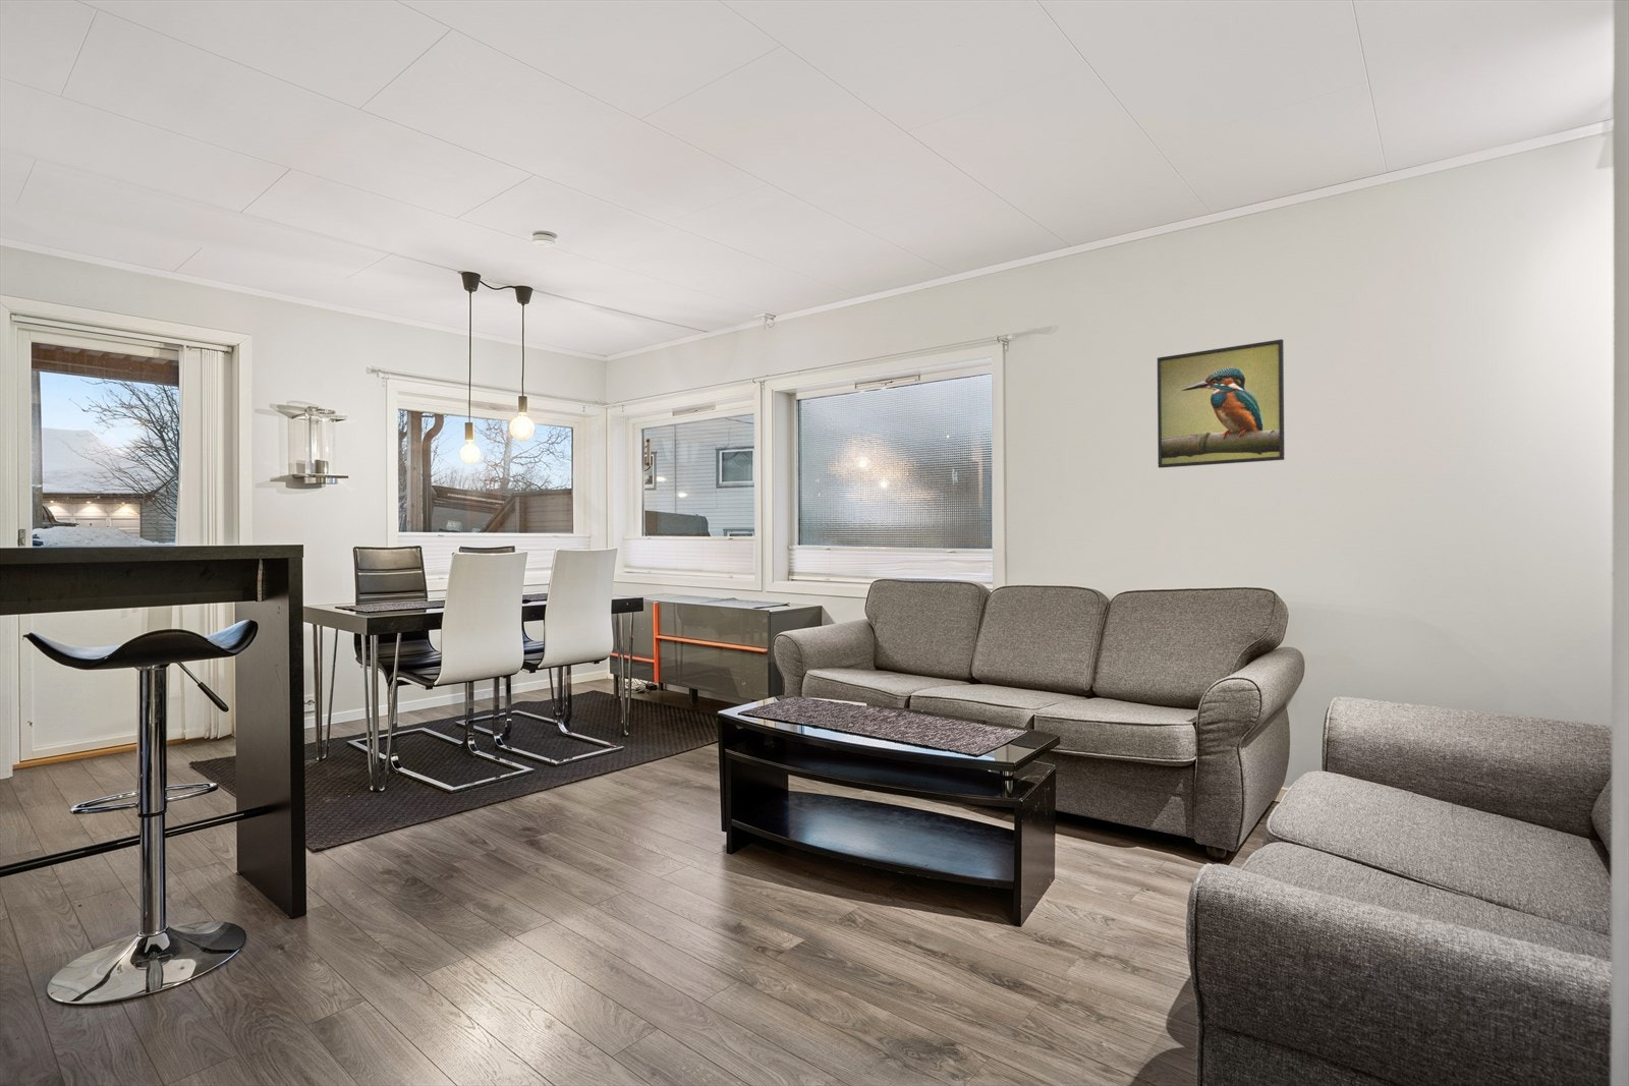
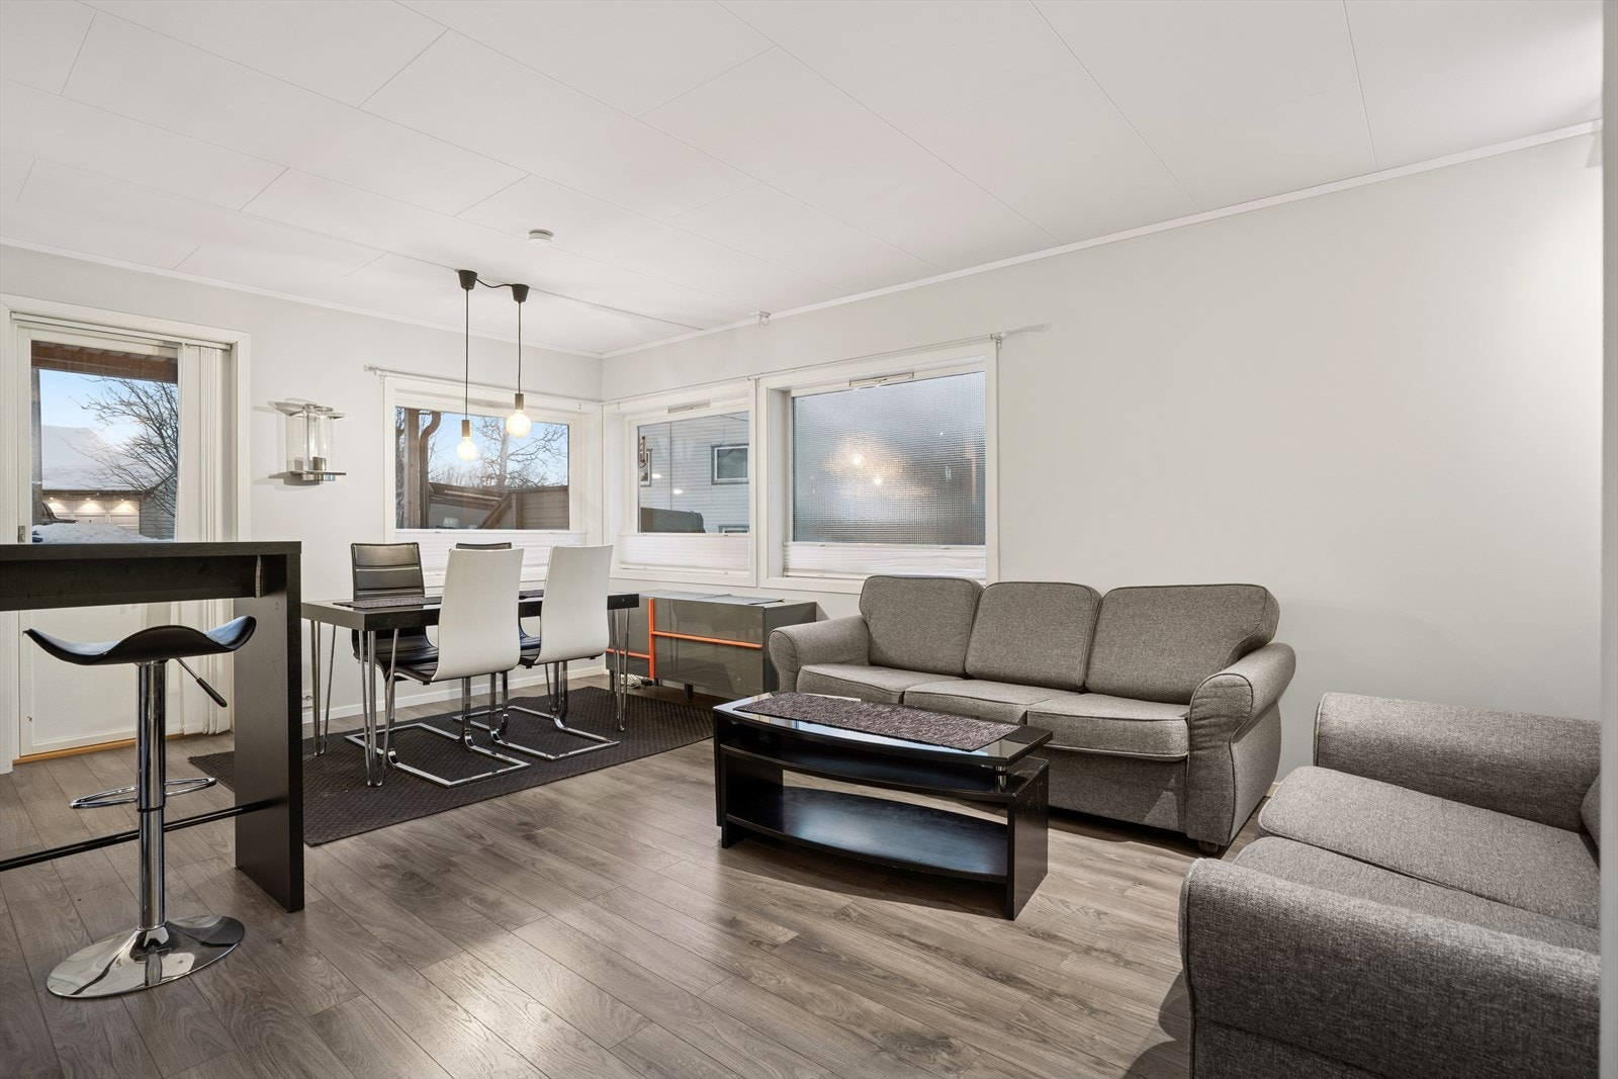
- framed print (1218, 406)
